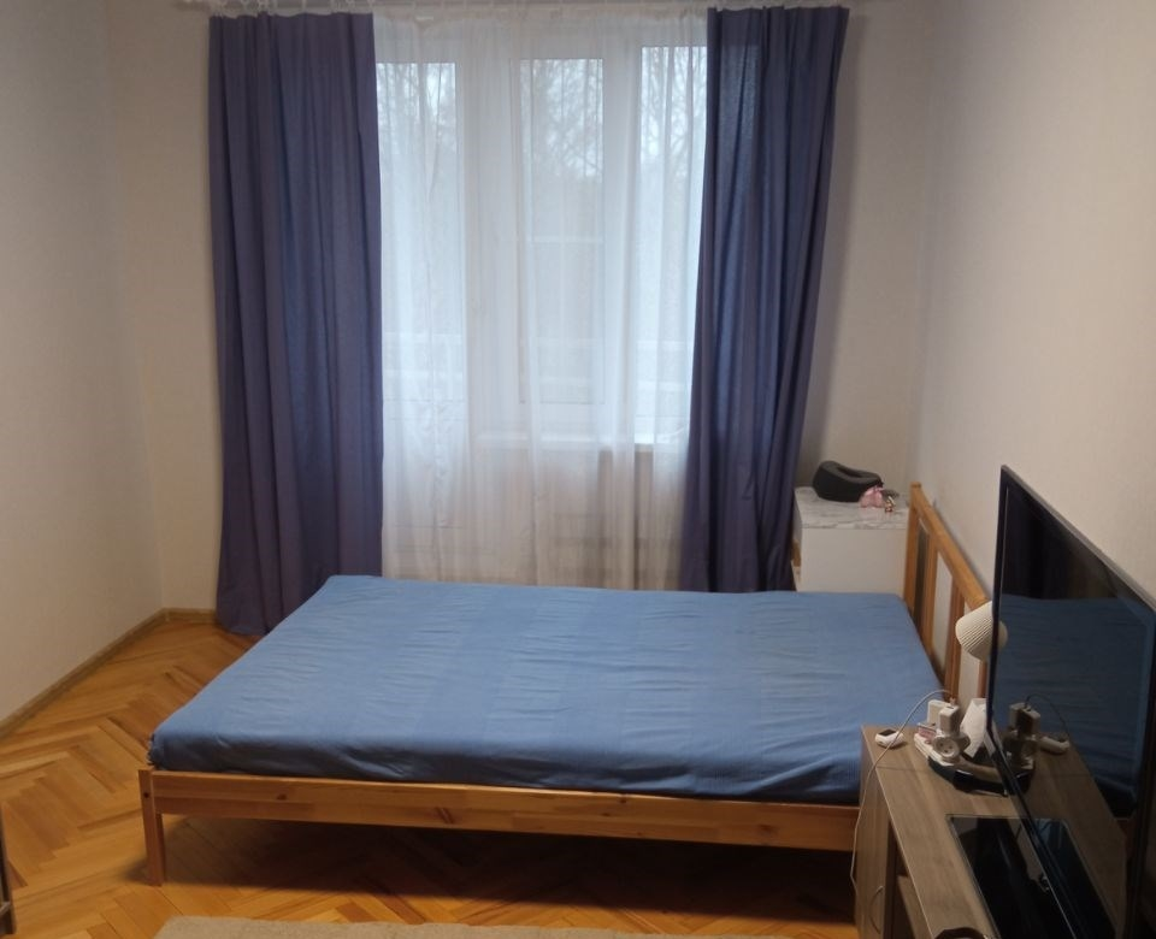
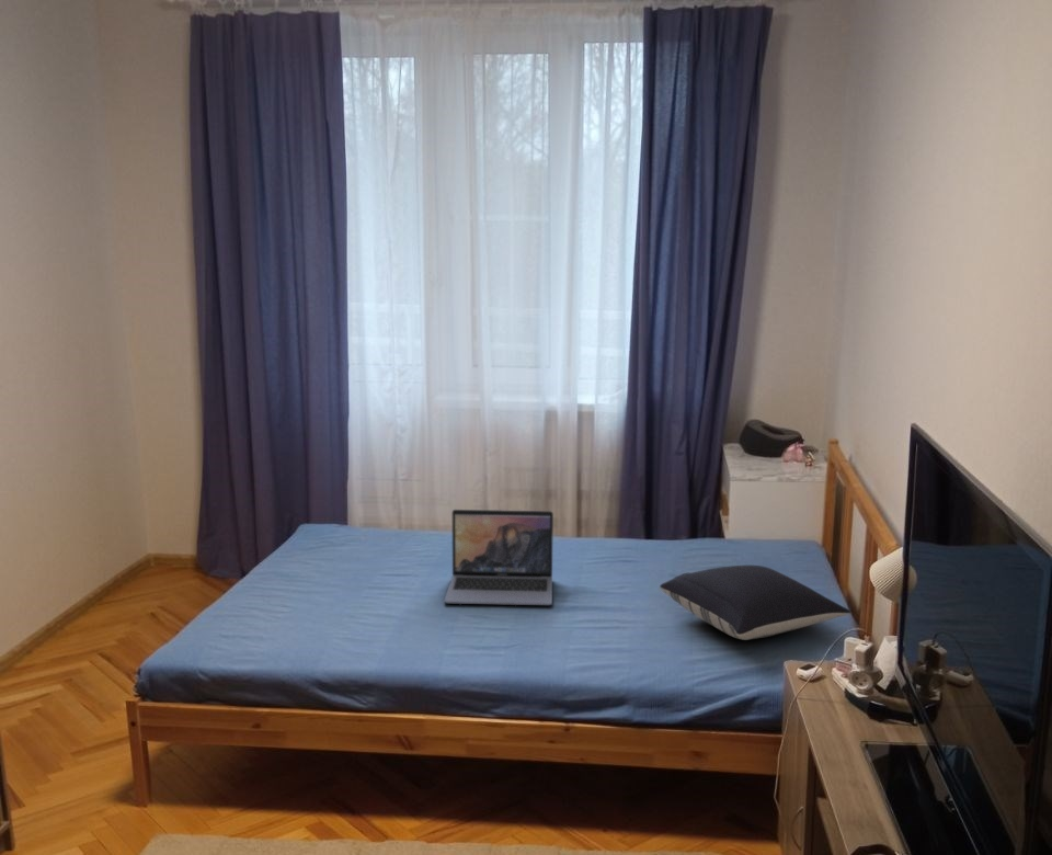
+ laptop (500, 556)
+ pillow (751, 598)
